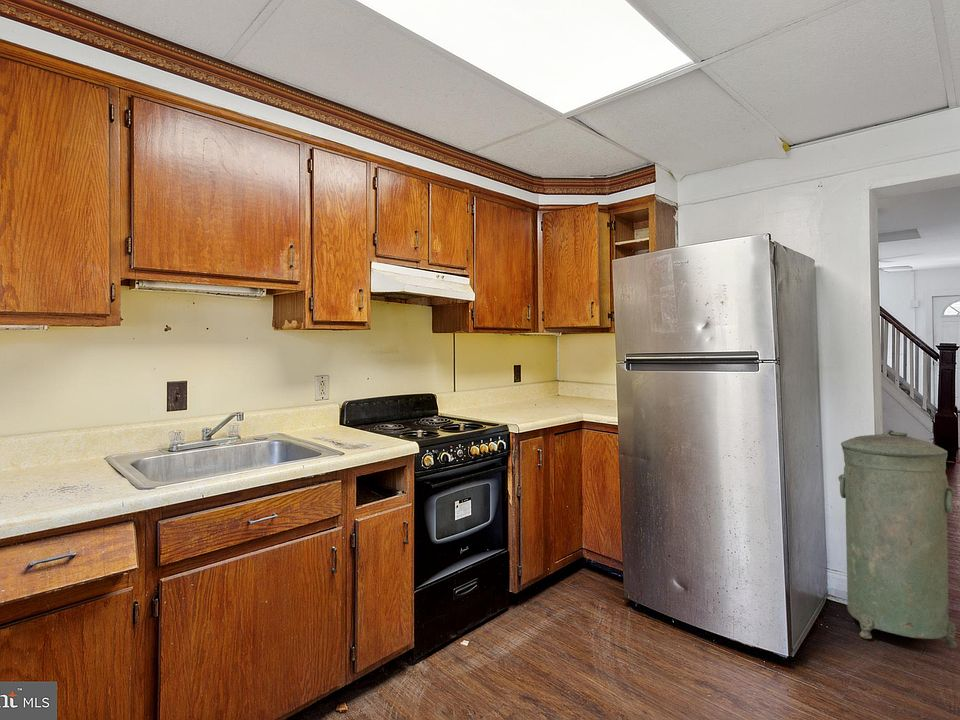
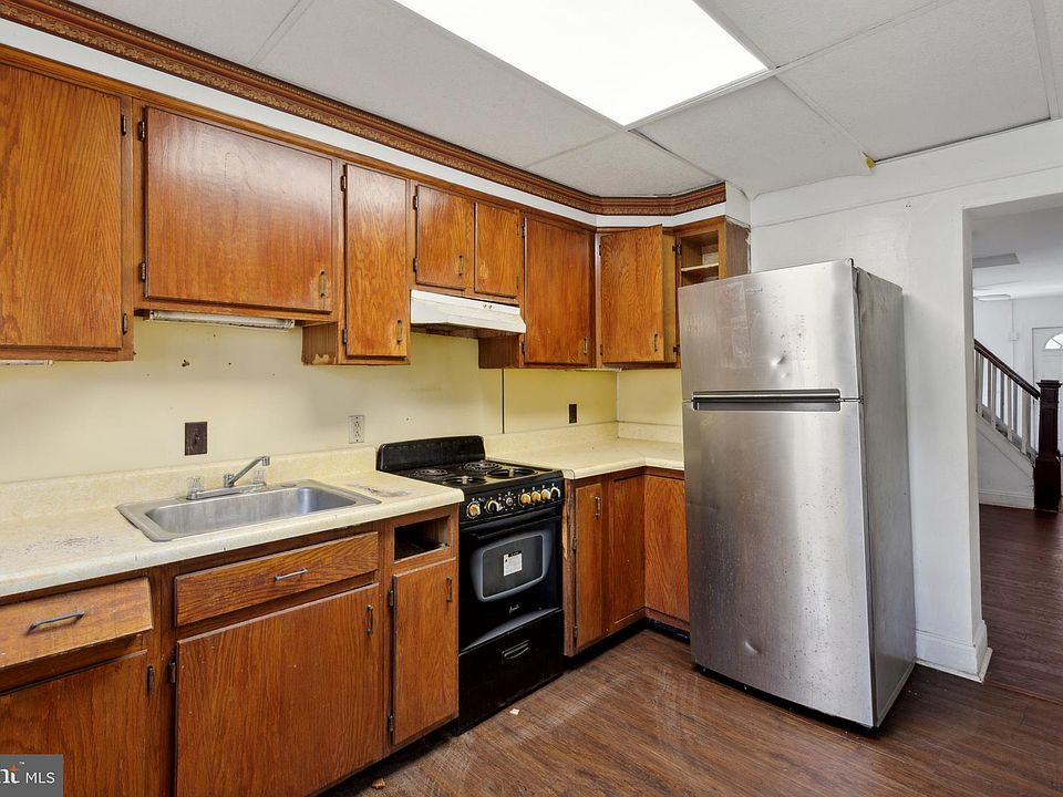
- trash can (894, 530)
